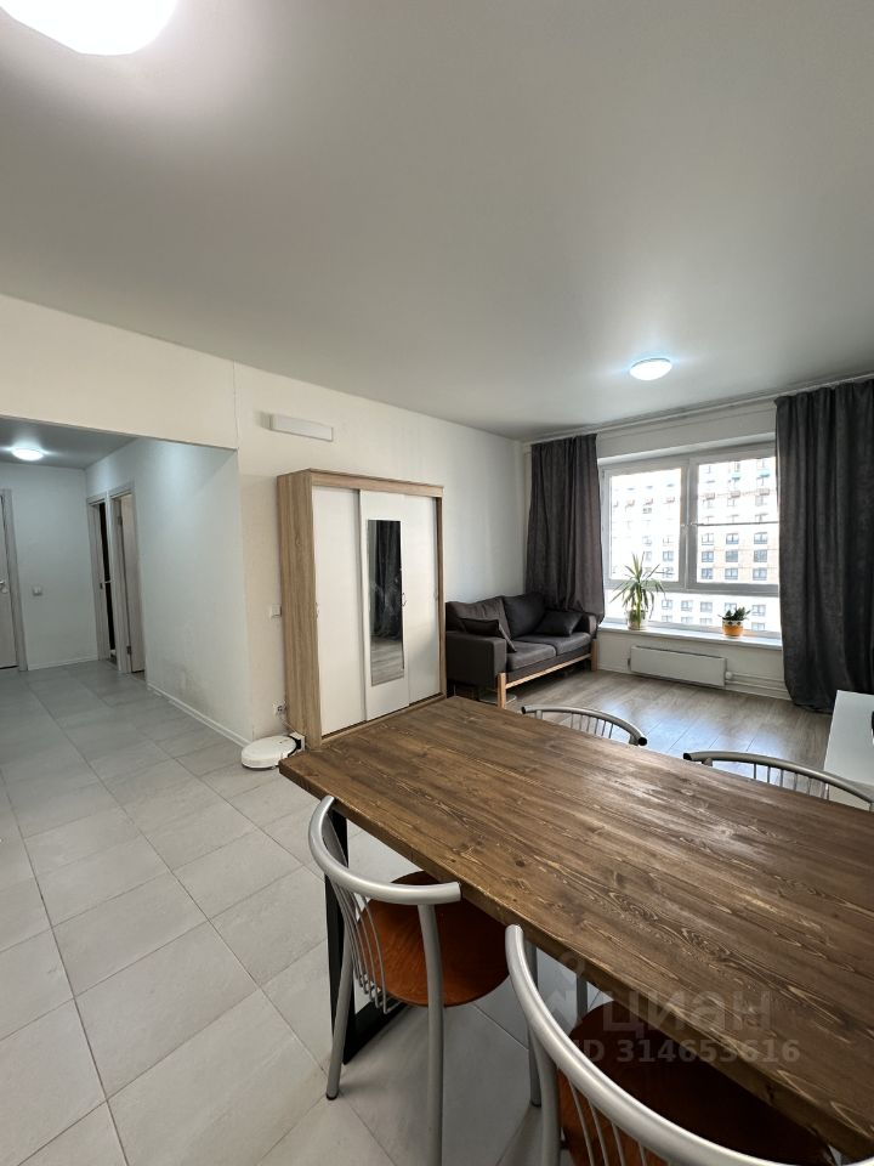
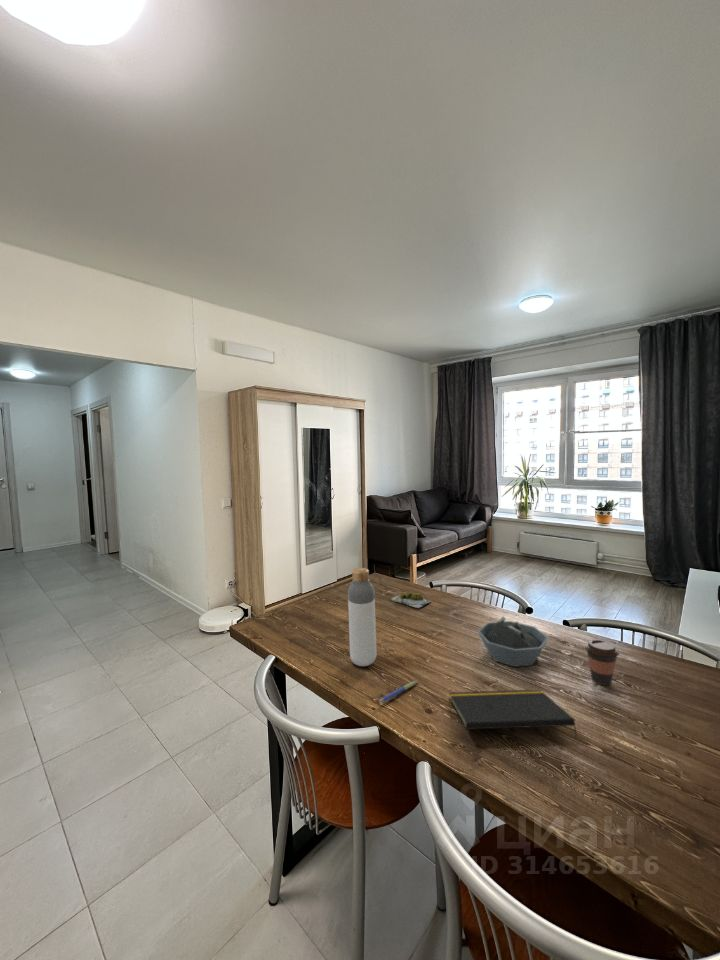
+ bottle (361, 616)
+ bowl (512, 638)
+ succulent plant (410, 596)
+ notepad (506, 707)
+ pen (399, 690)
+ coffee cup (601, 662)
